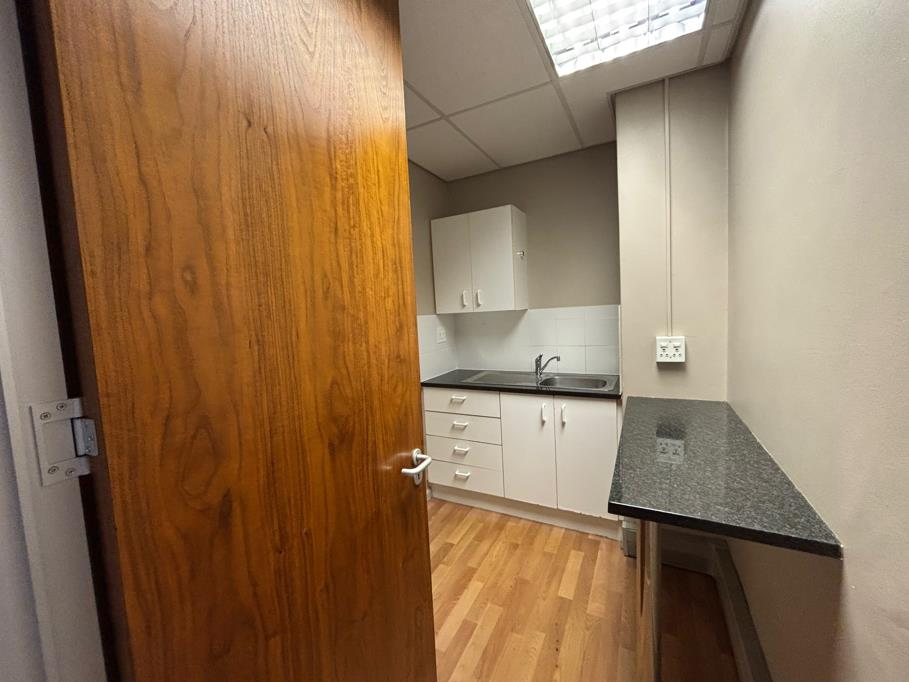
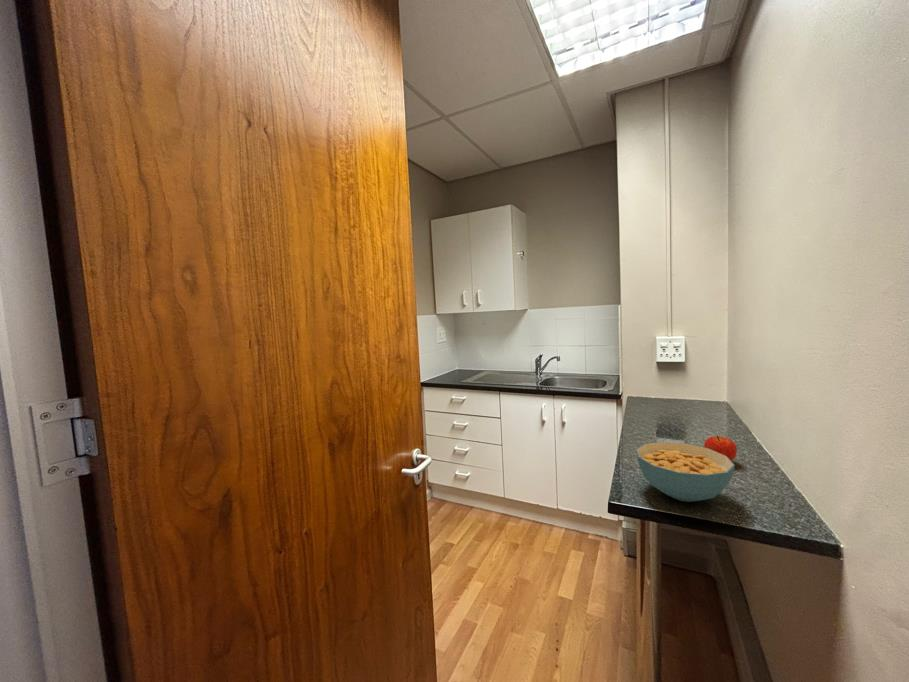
+ cereal bowl (682, 476)
+ fruit (720, 449)
